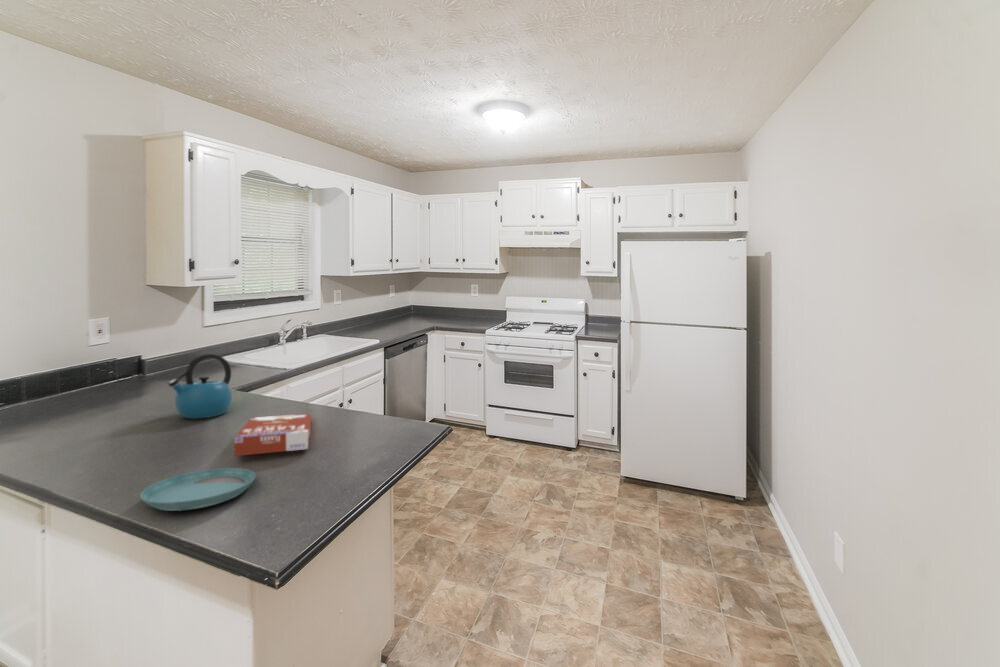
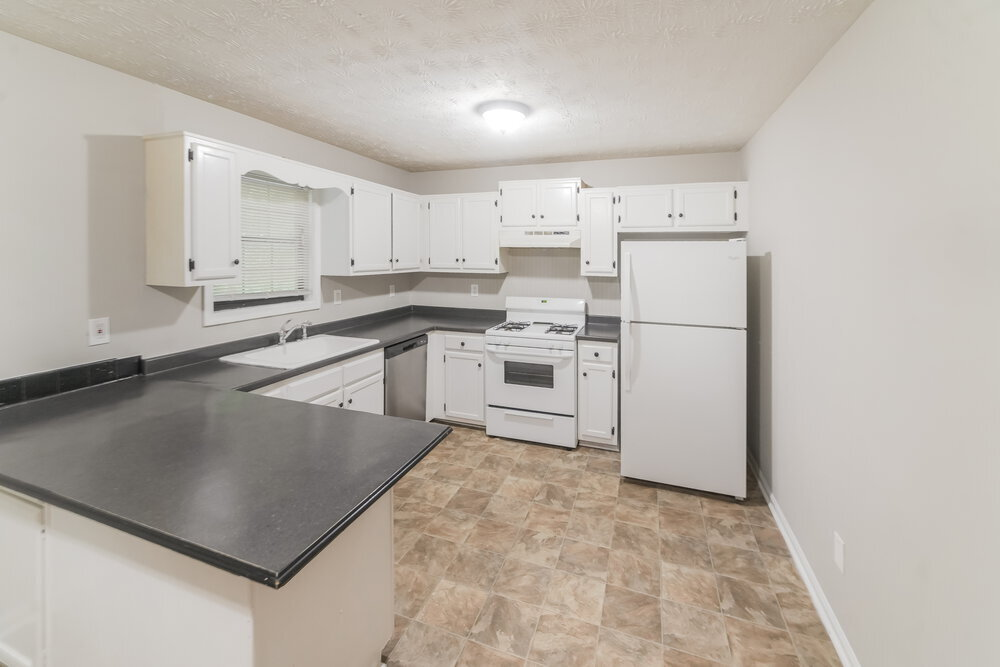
- cereal box (277, 432)
- kettle (201, 385)
- saucer (201, 489)
